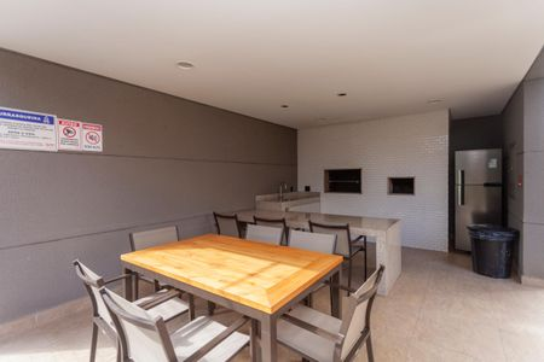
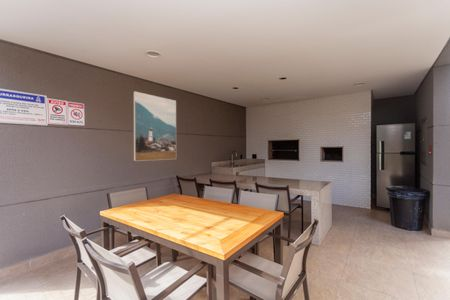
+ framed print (156, 128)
